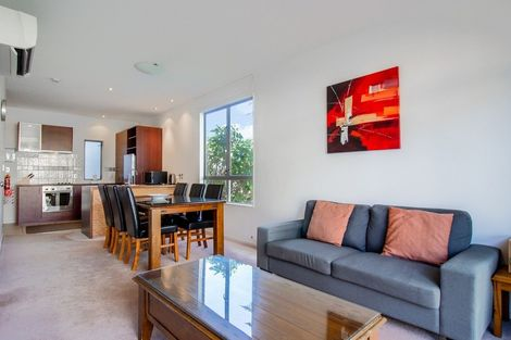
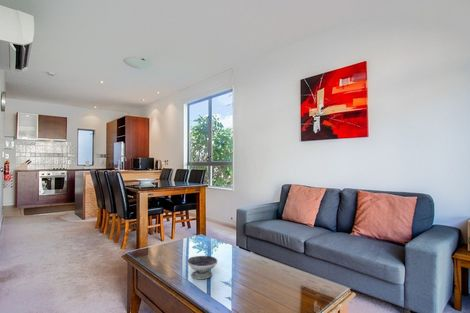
+ bowl (202, 267)
